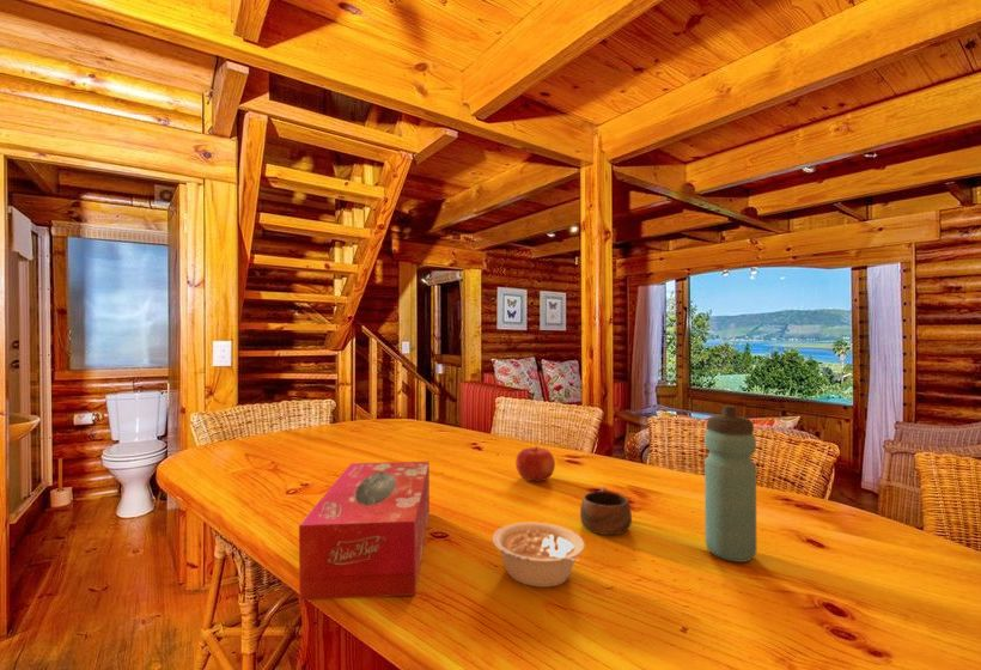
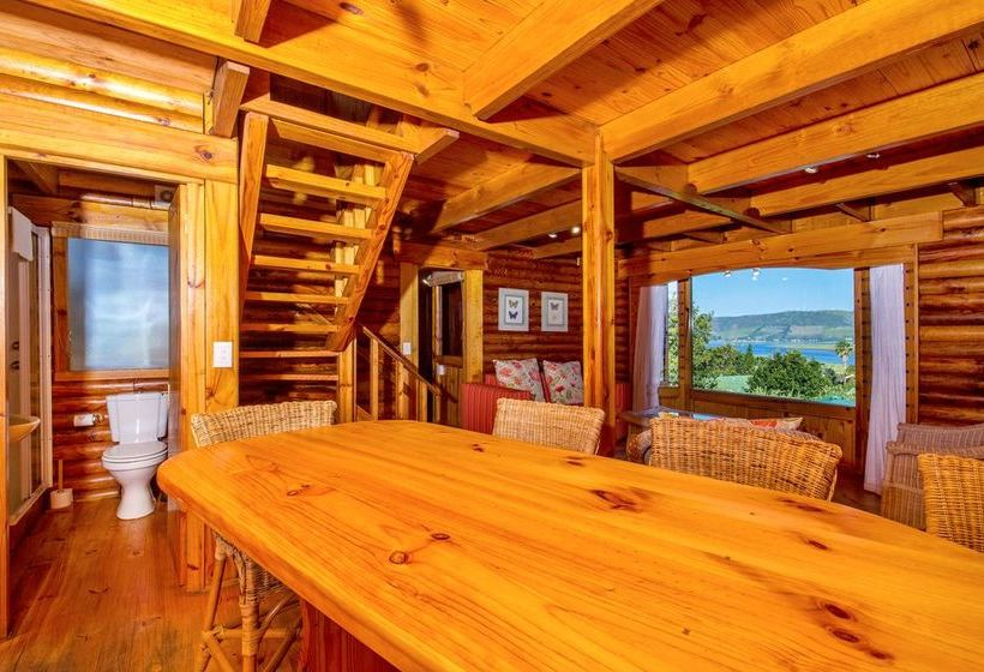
- legume (541, 553)
- tissue box (377, 517)
- fruit (535, 462)
- cup (607, 508)
- water bottle (730, 479)
